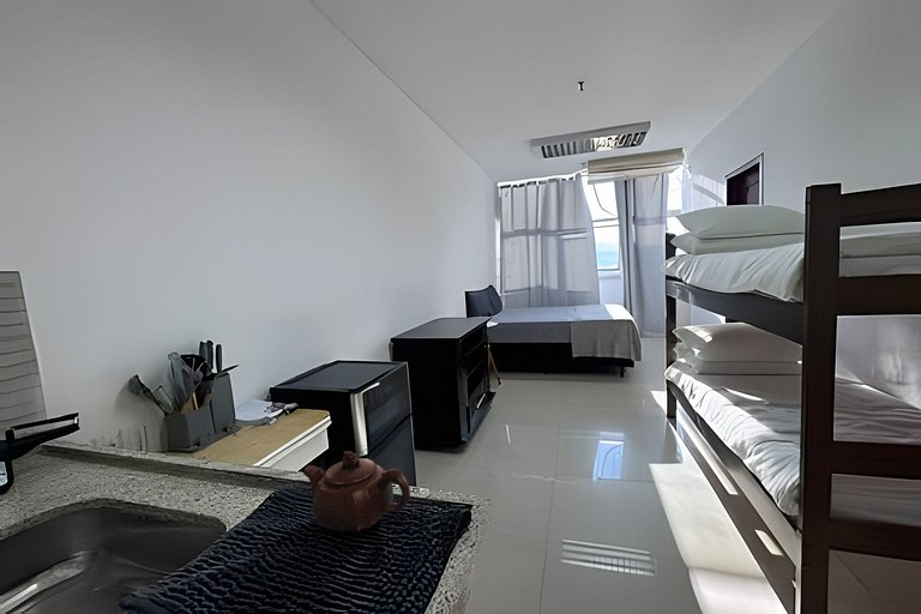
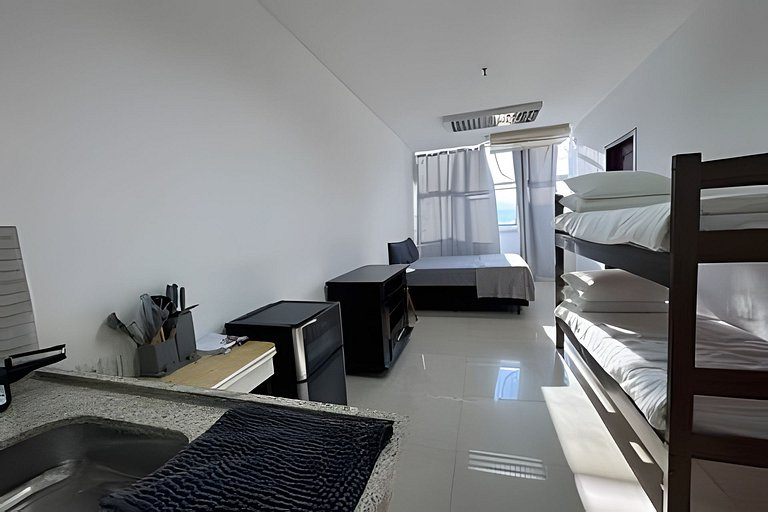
- teapot (355, 483)
